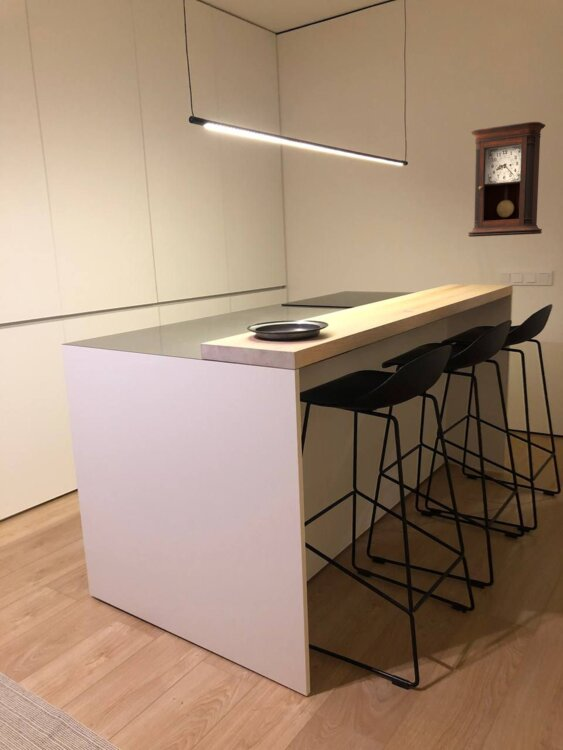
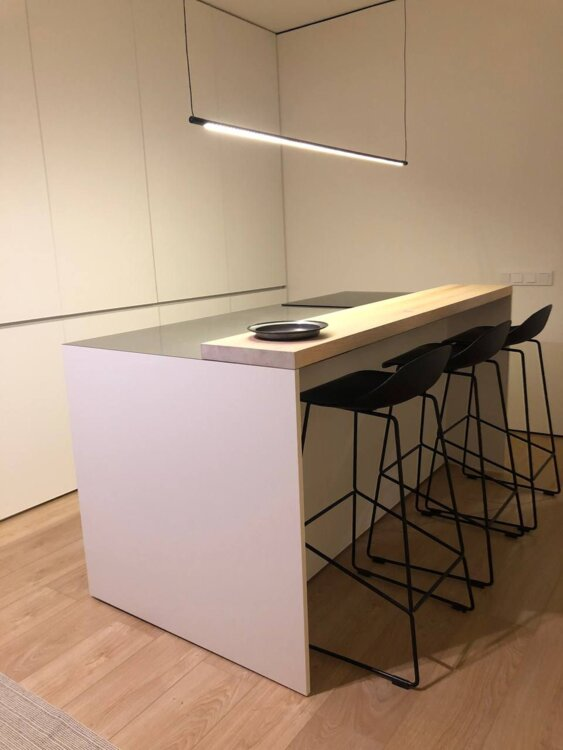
- pendulum clock (504, 182)
